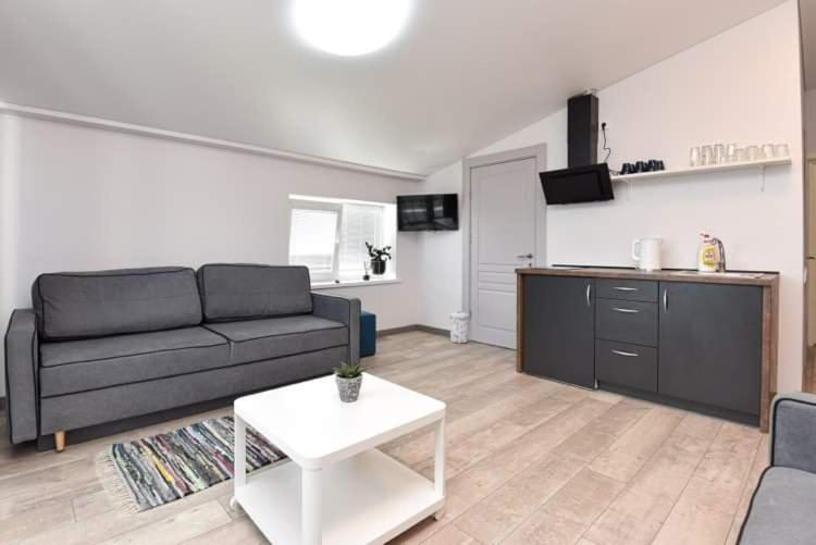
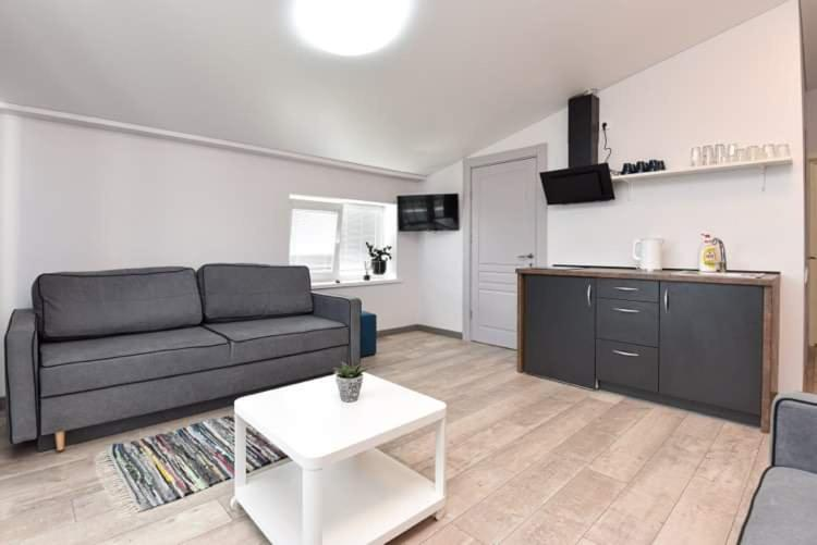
- trash can (459, 326)
